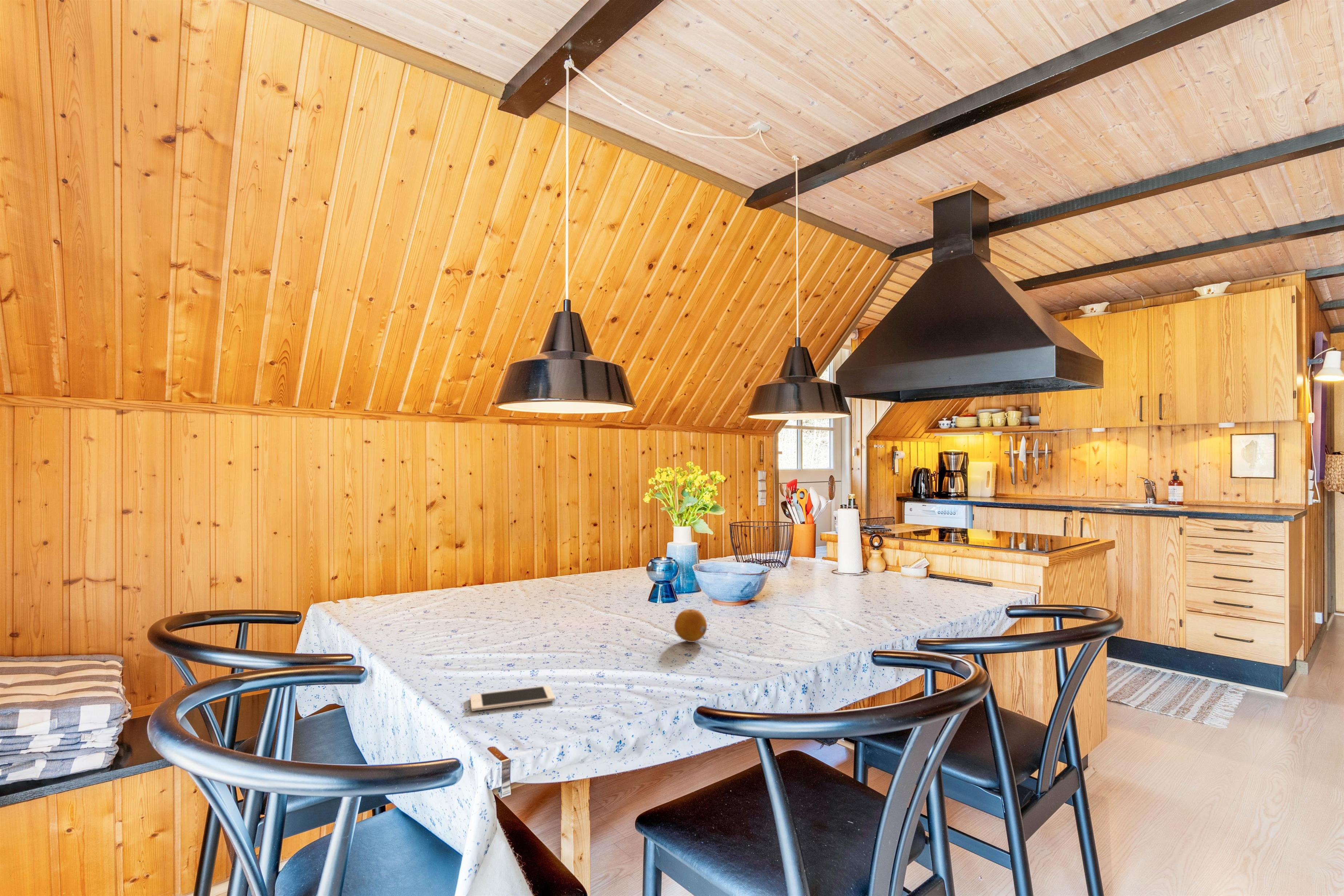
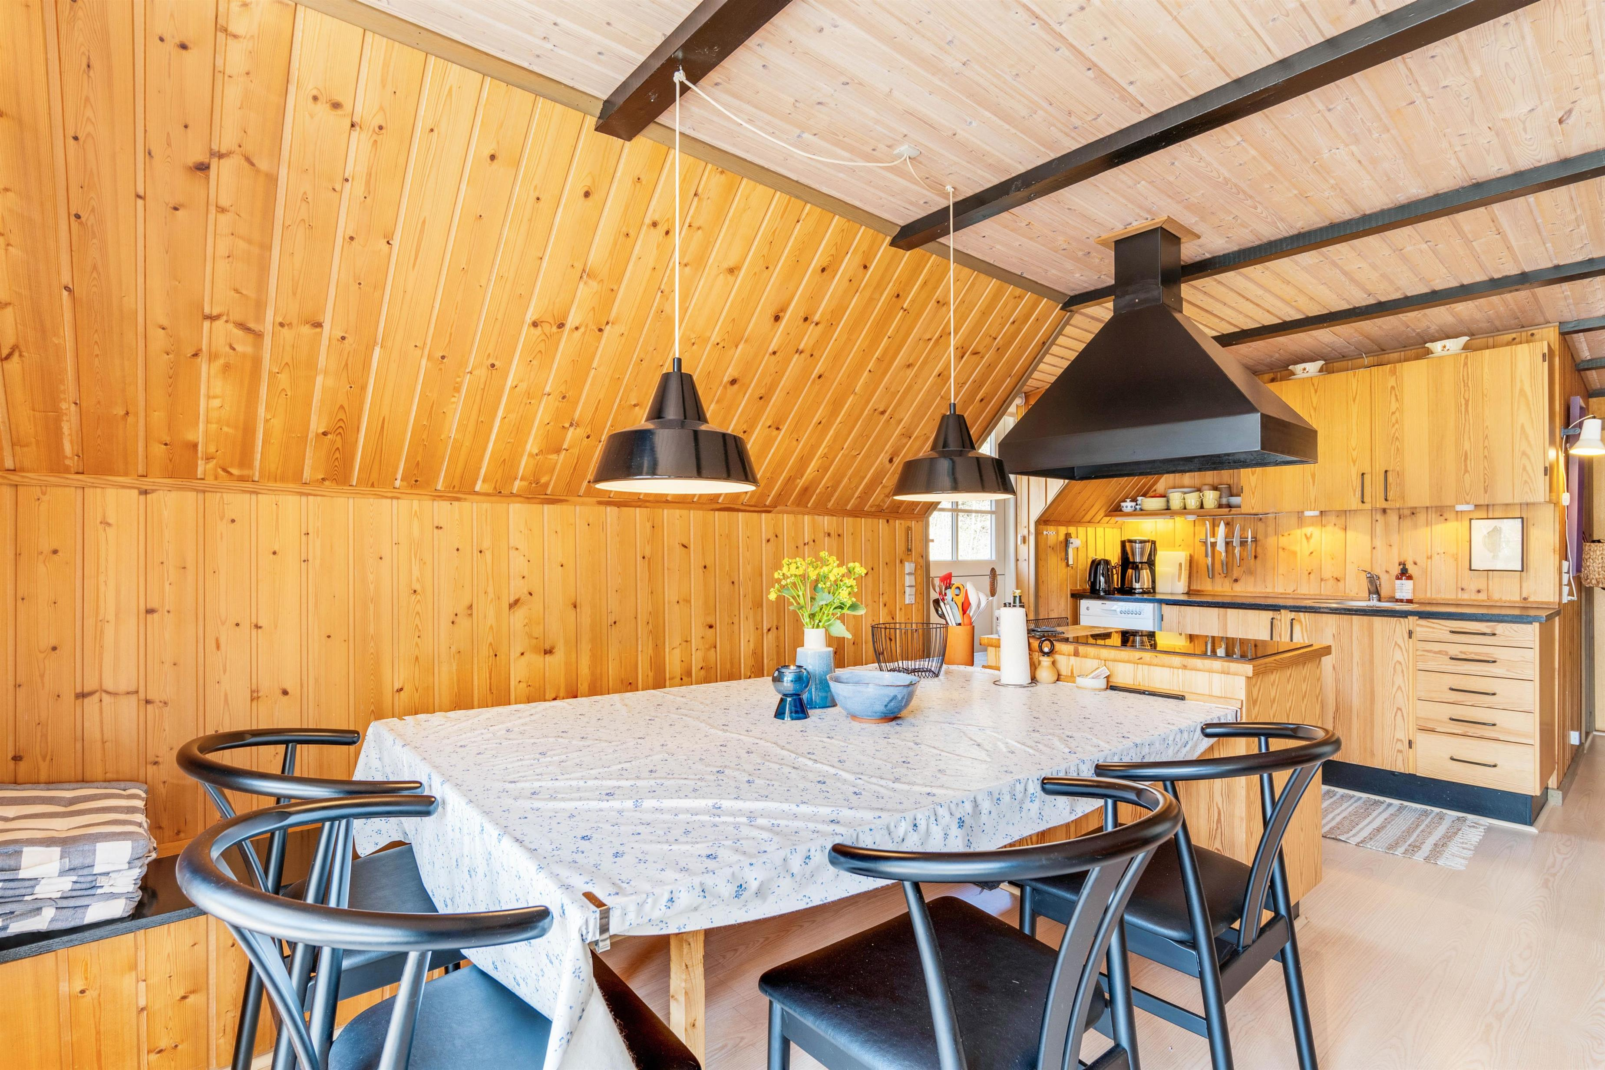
- fruit (691, 625)
- cell phone (512, 697)
